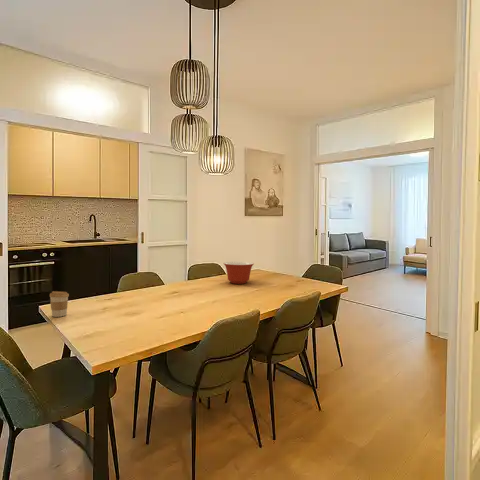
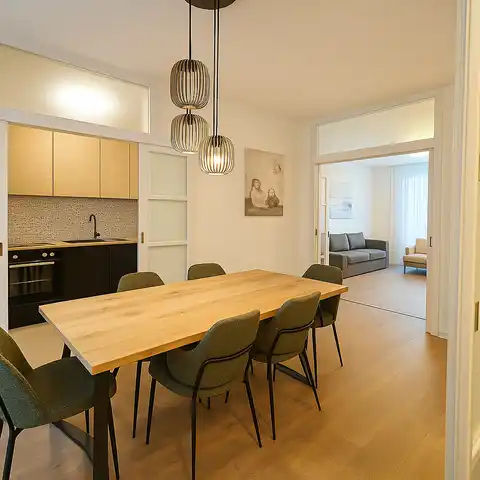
- coffee cup (59, 303)
- mixing bowl (238, 272)
